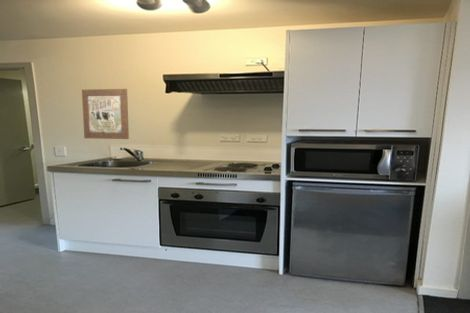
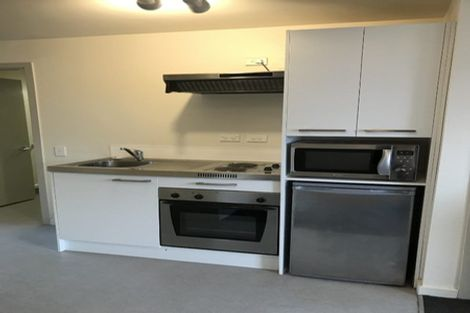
- wall art (105, 114)
